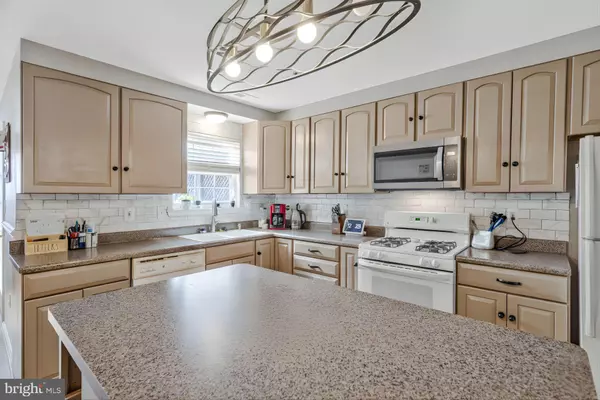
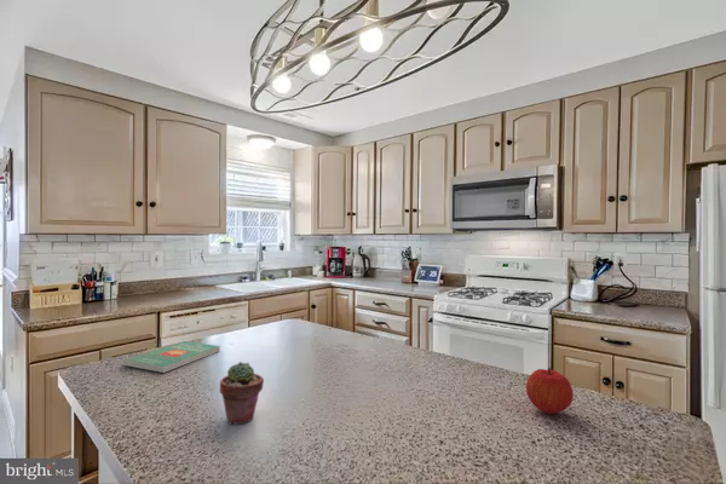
+ book (174, 355)
+ potted succulent (241, 390)
+ fruit (548, 388)
